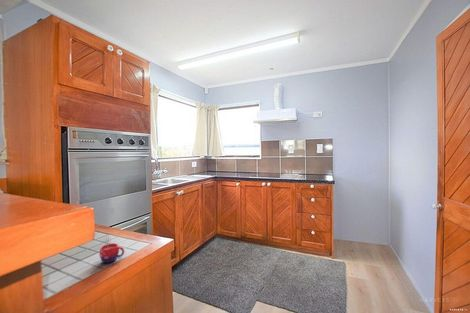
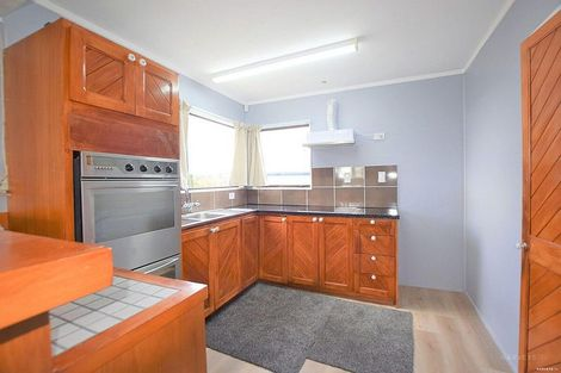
- mug (112, 246)
